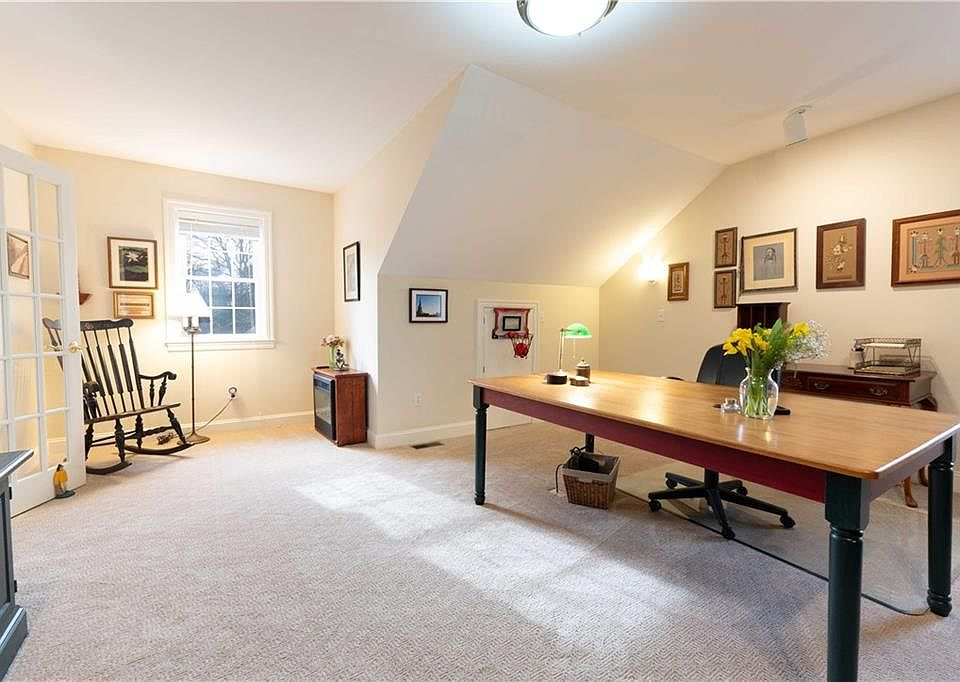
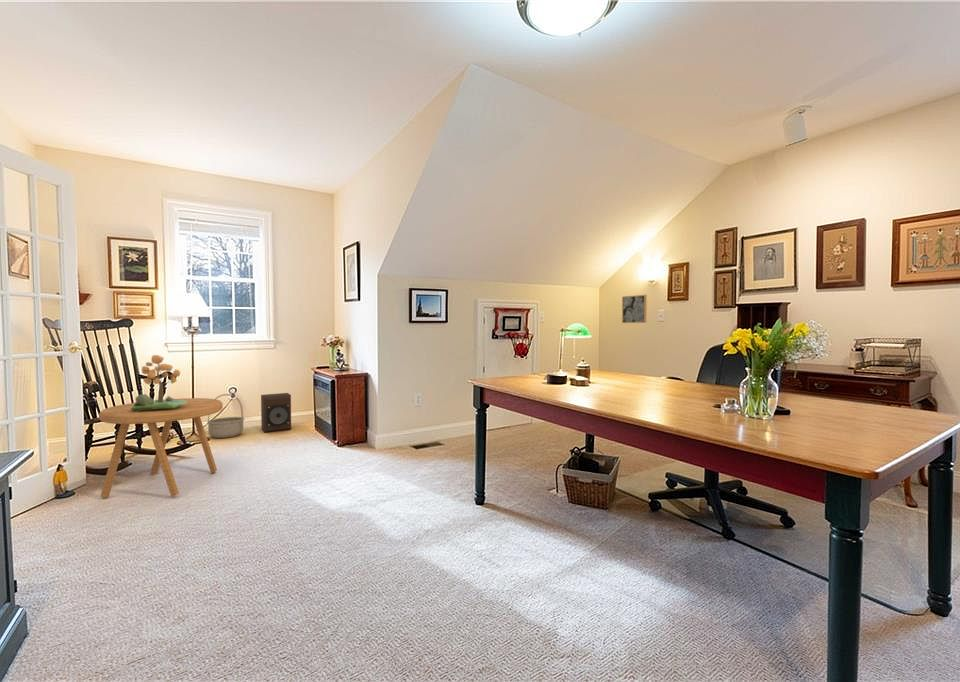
+ speaker (276, 412)
+ basket (225, 417)
+ small tree (159, 381)
+ side table (165, 444)
+ wall art (634, 309)
